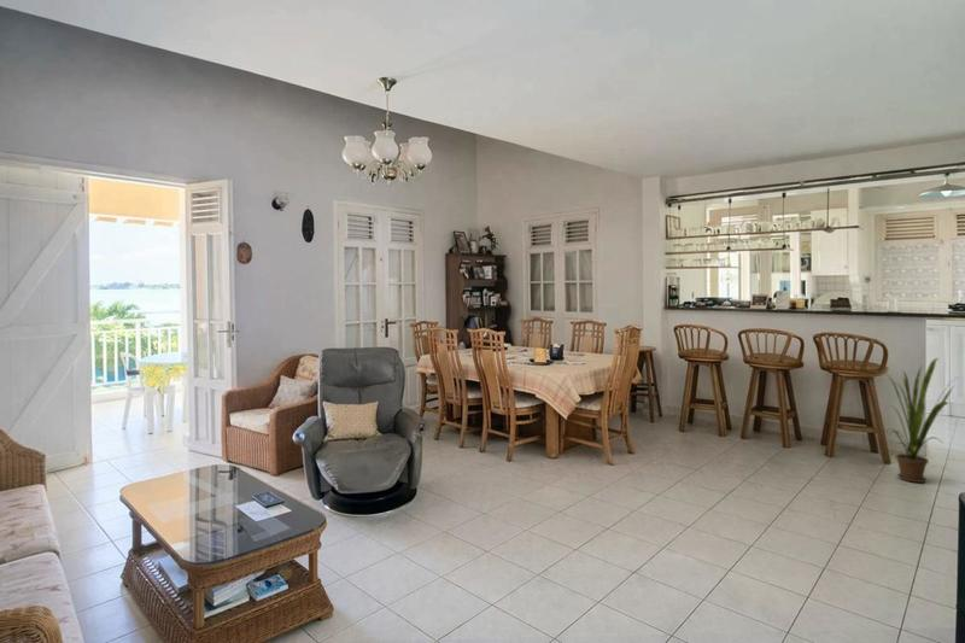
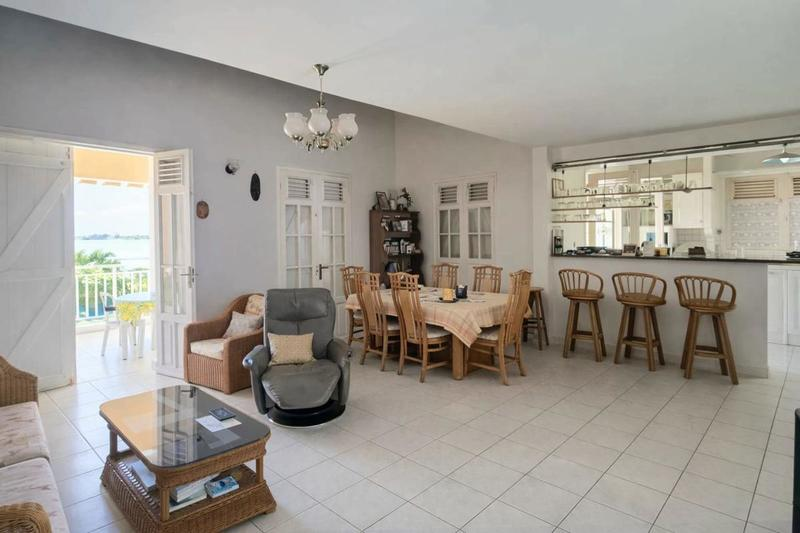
- house plant (913, 419)
